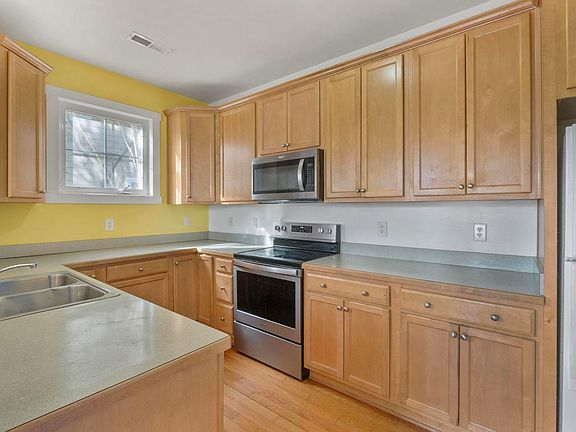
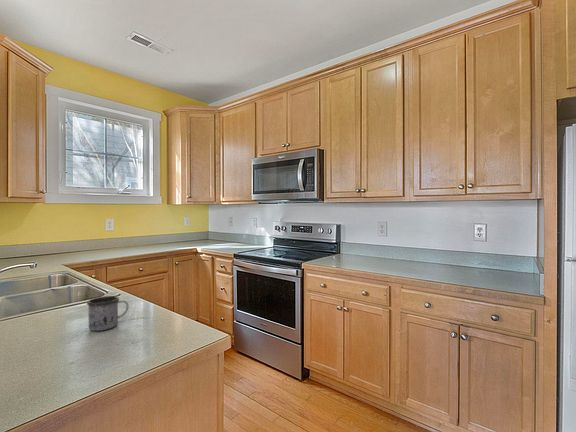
+ mug (108, 312)
